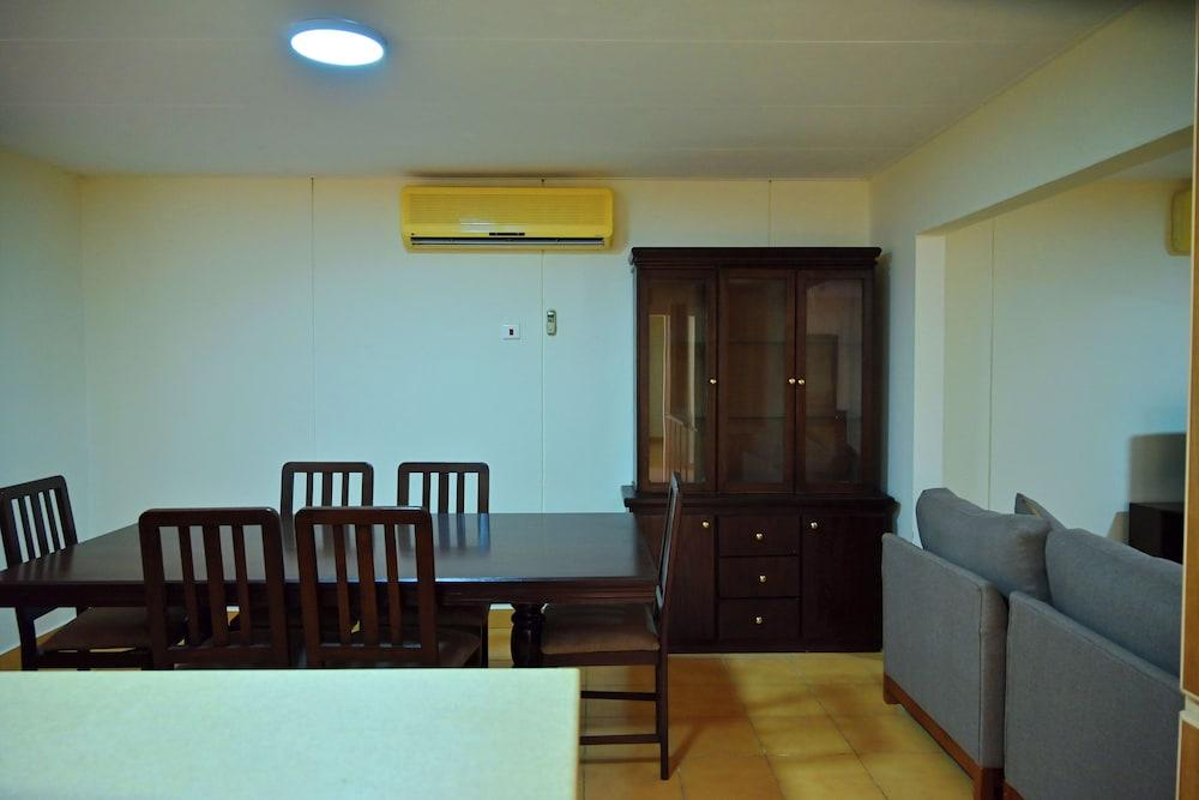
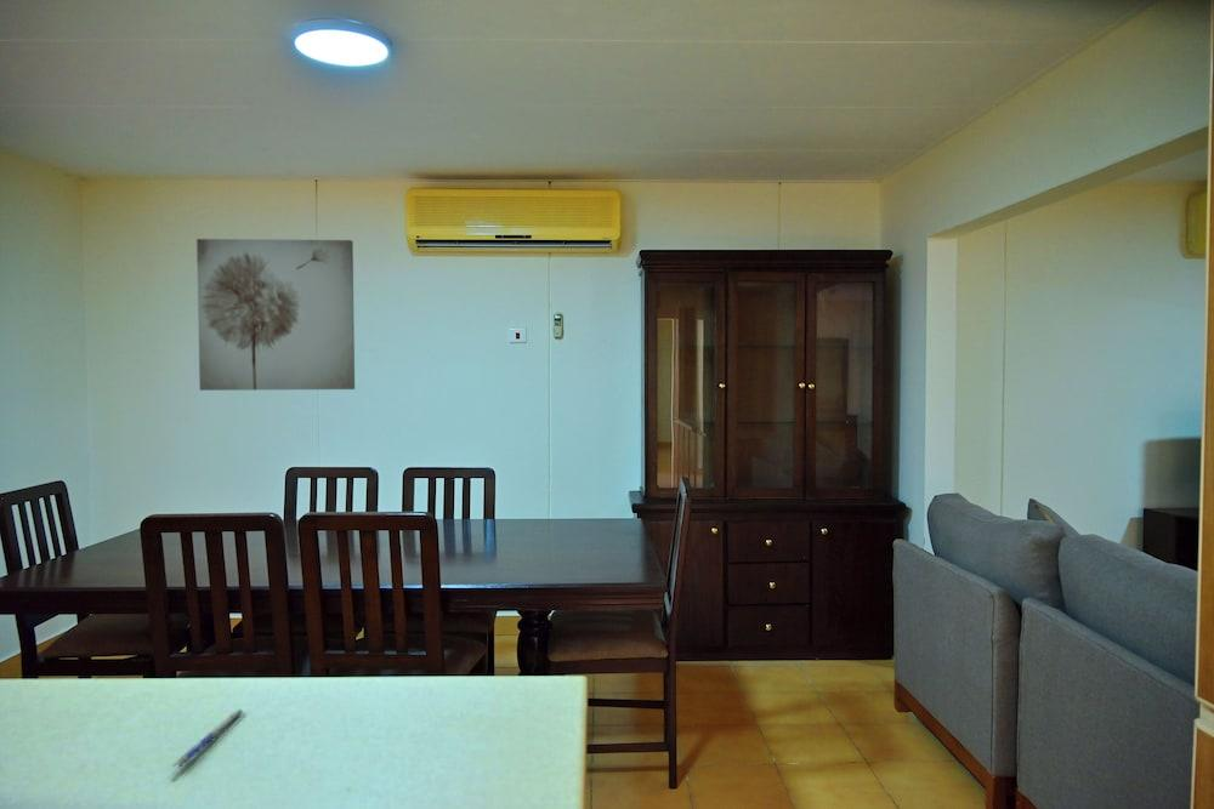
+ pen (211, 735)
+ wall art (277, 314)
